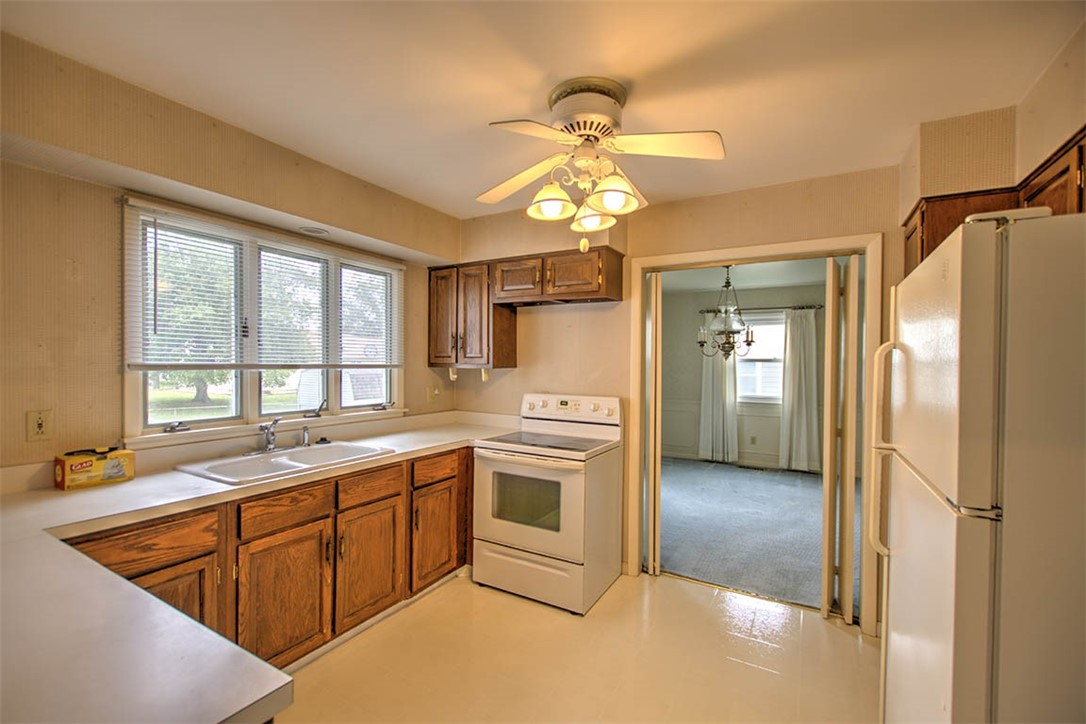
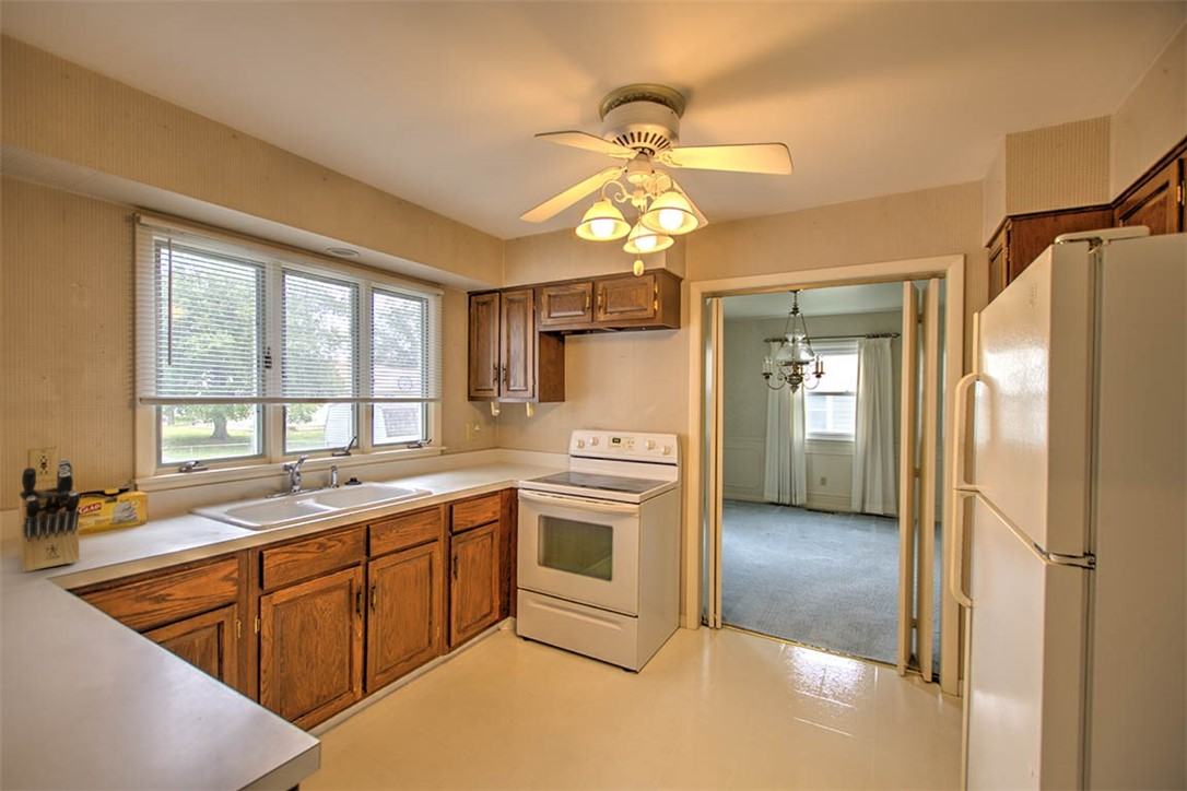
+ knife block (48, 509)
